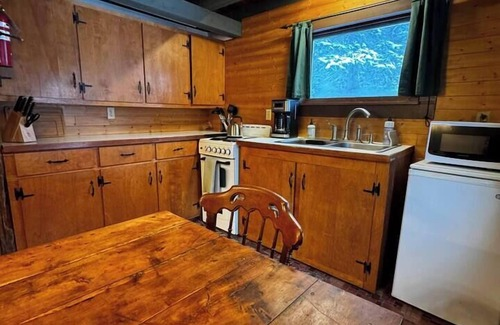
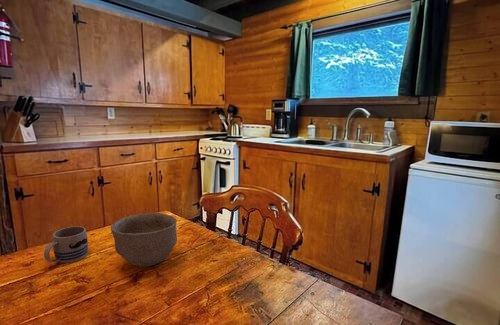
+ mug (66, 245)
+ bowl (146, 241)
